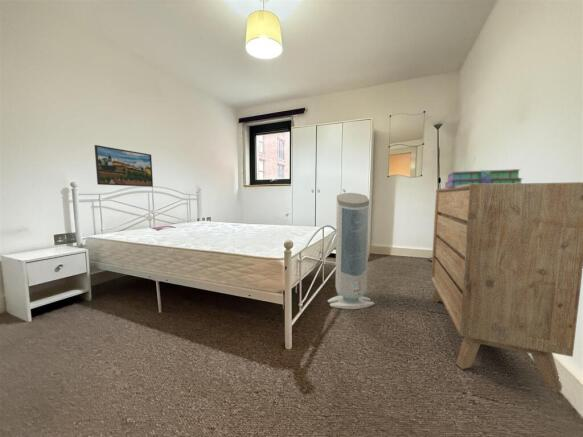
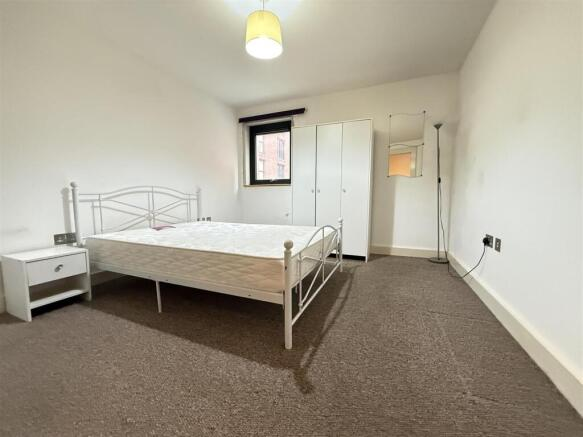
- air purifier (351, 248)
- dresser (482, 261)
- stack of books (479, 179)
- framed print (126, 168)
